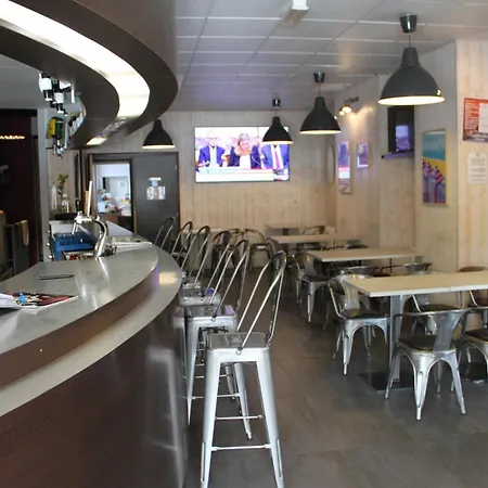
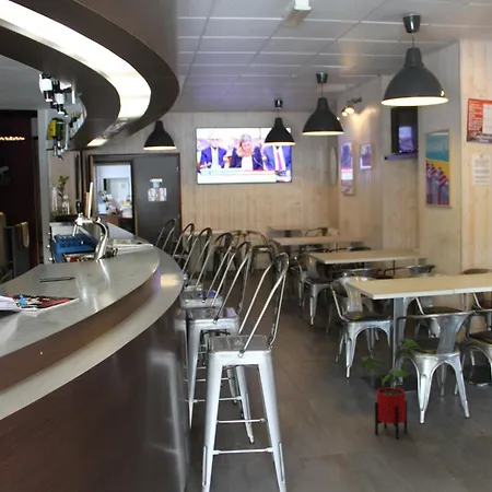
+ house plant (395, 386)
